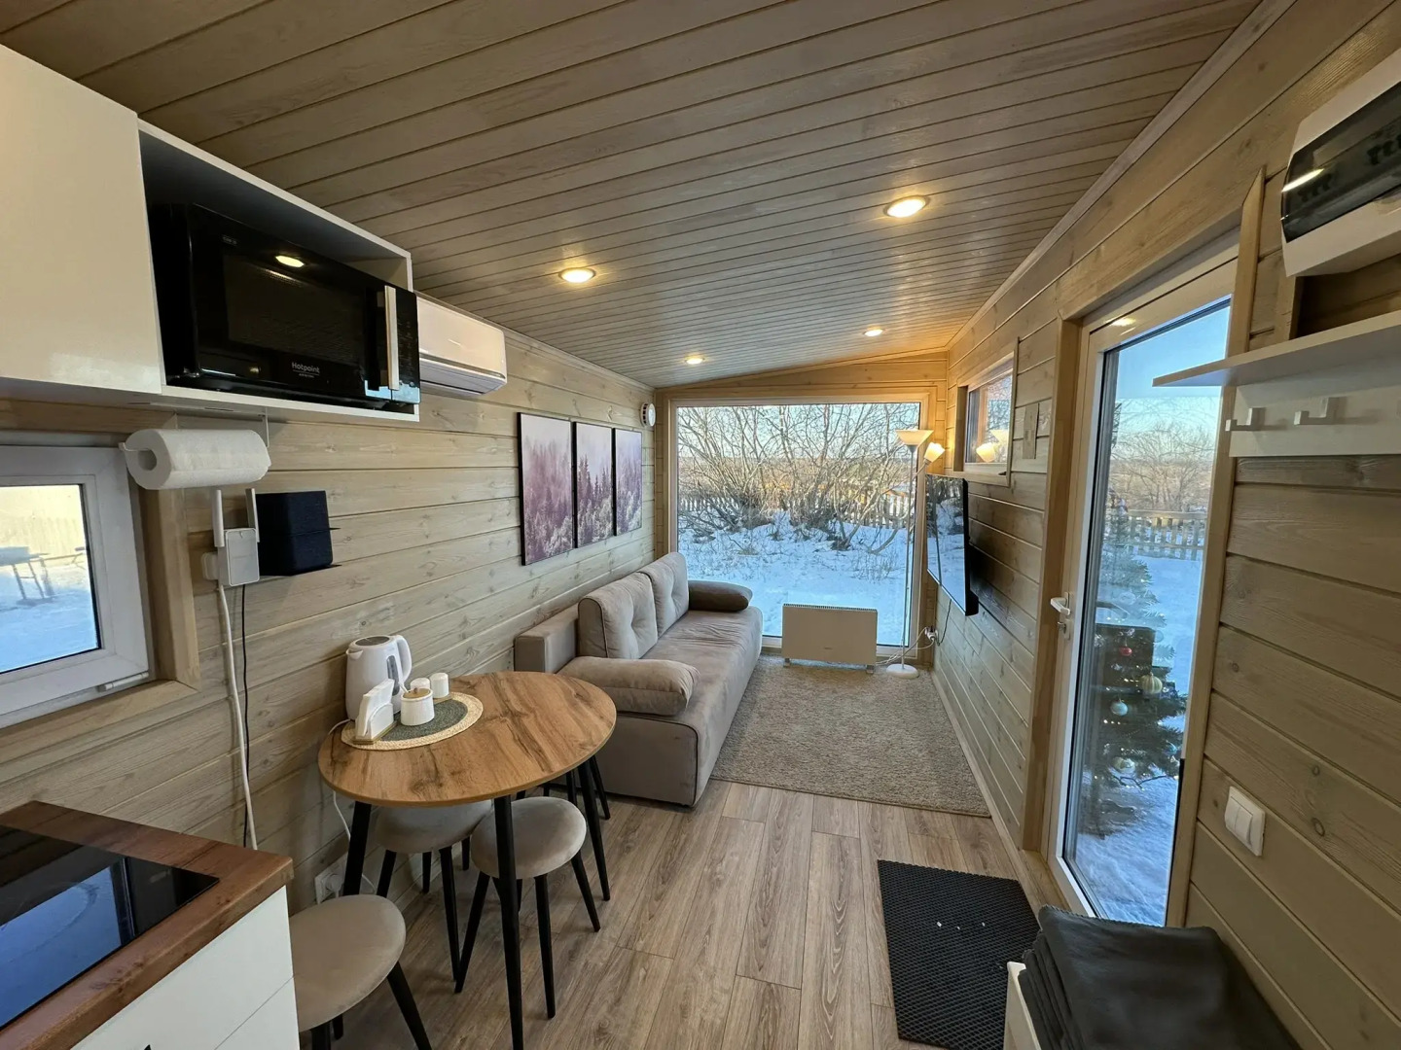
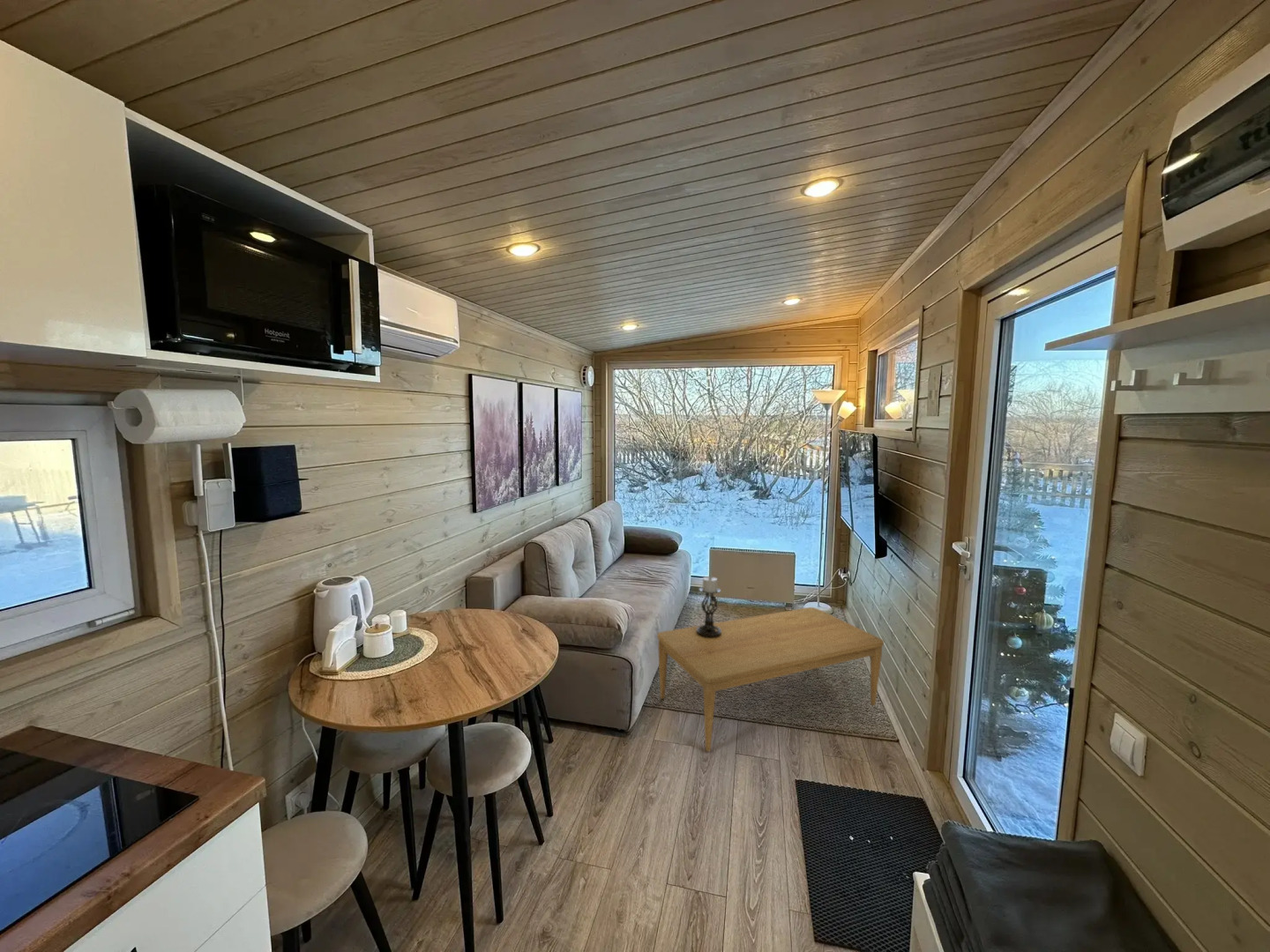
+ coffee table (767, 669)
+ candle holder (709, 605)
